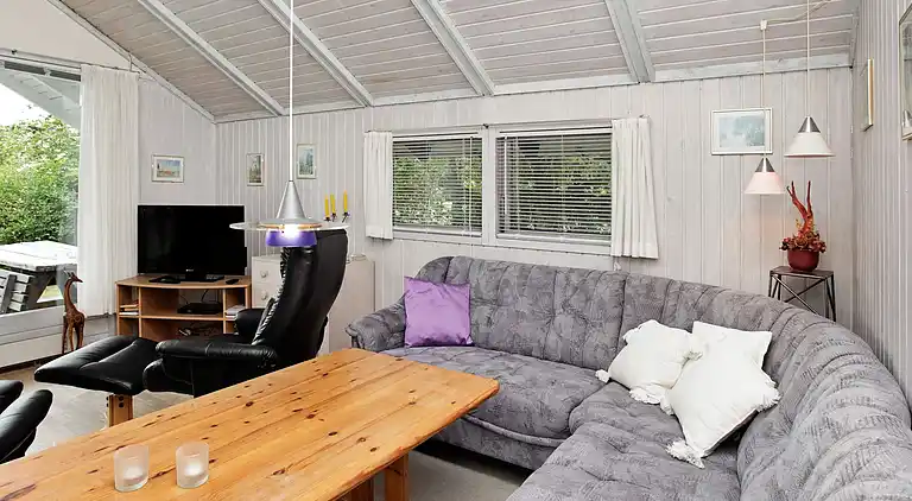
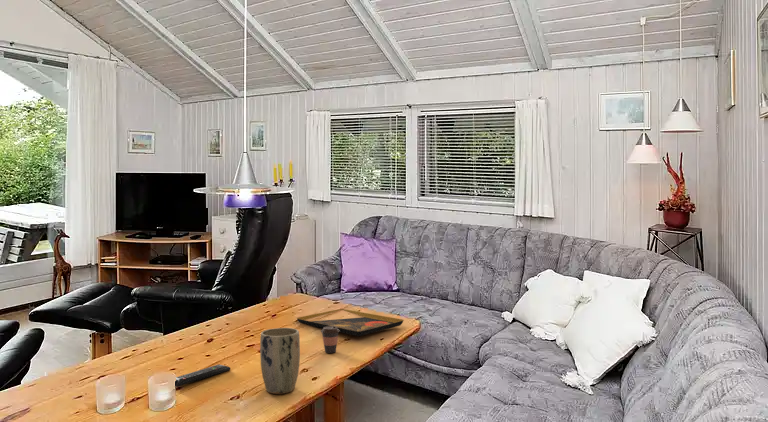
+ plant pot (280, 360)
+ remote control (202, 374)
+ coffee cup (330, 339)
+ decorative tray (349, 321)
